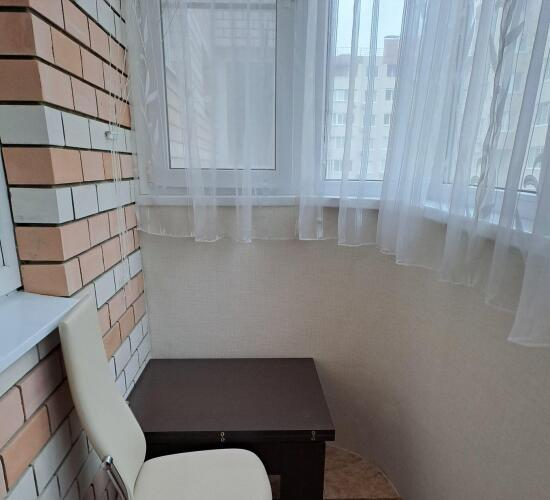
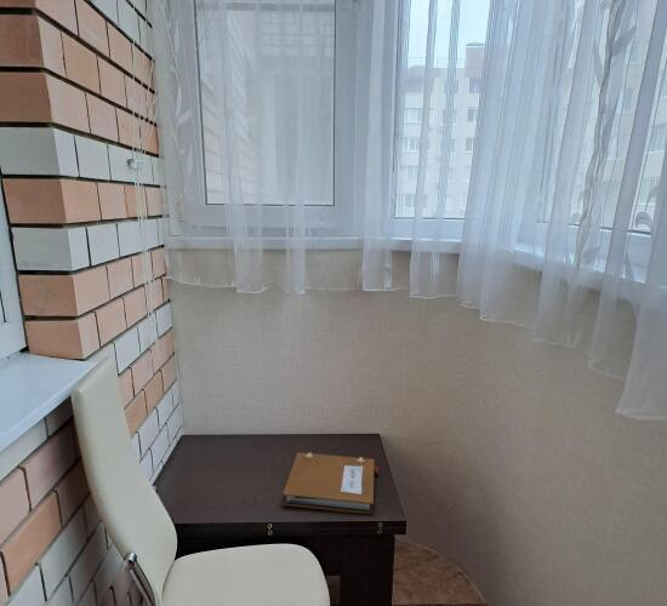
+ notebook (334, 479)
